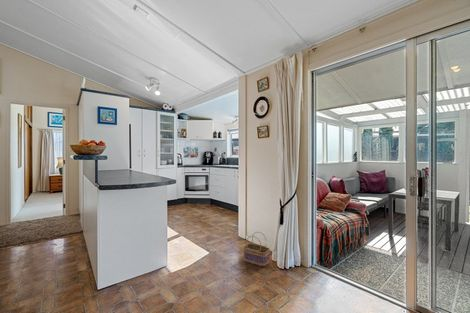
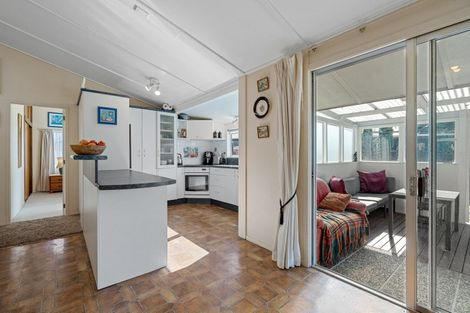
- basket (256, 247)
